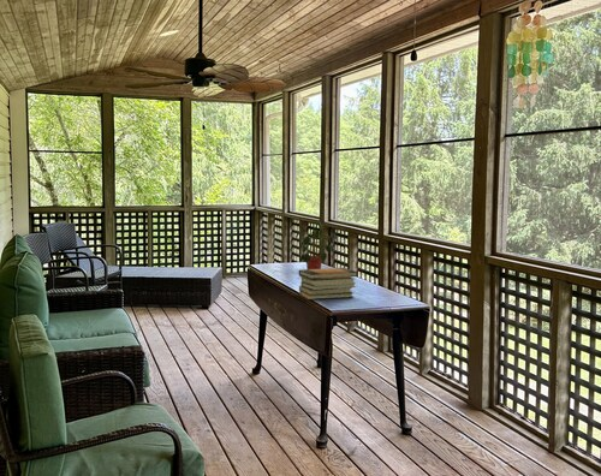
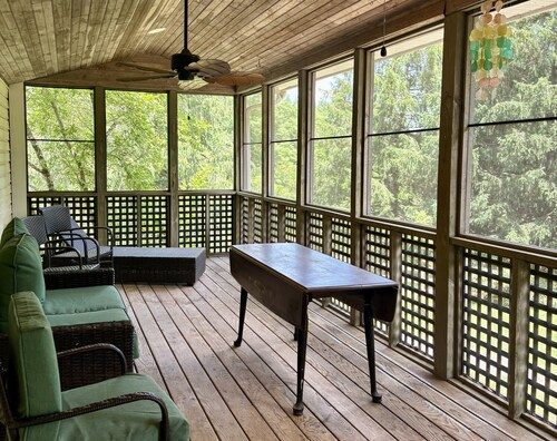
- book stack (327, 282)
- potted plant (316, 245)
